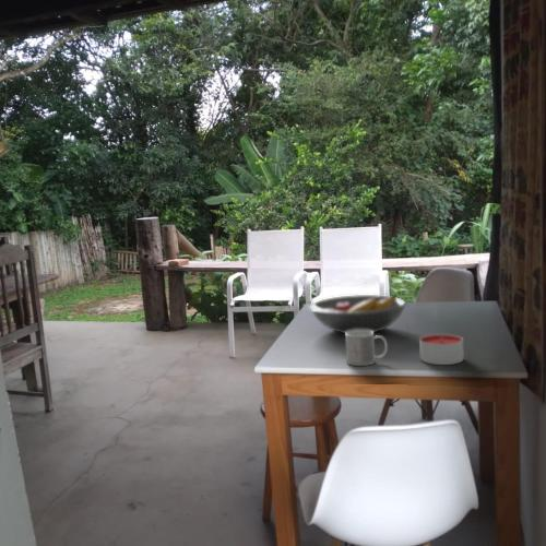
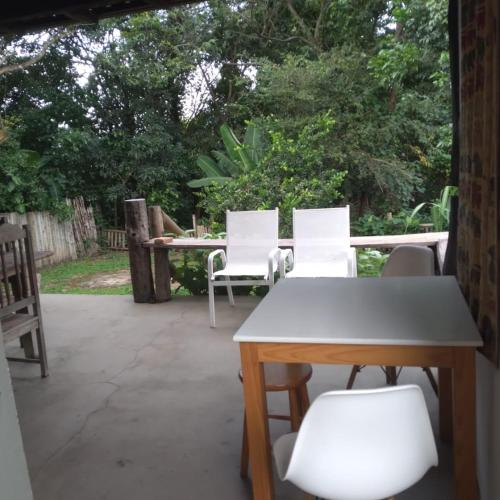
- fruit bowl (357, 312)
- candle (441, 347)
- mug (366, 347)
